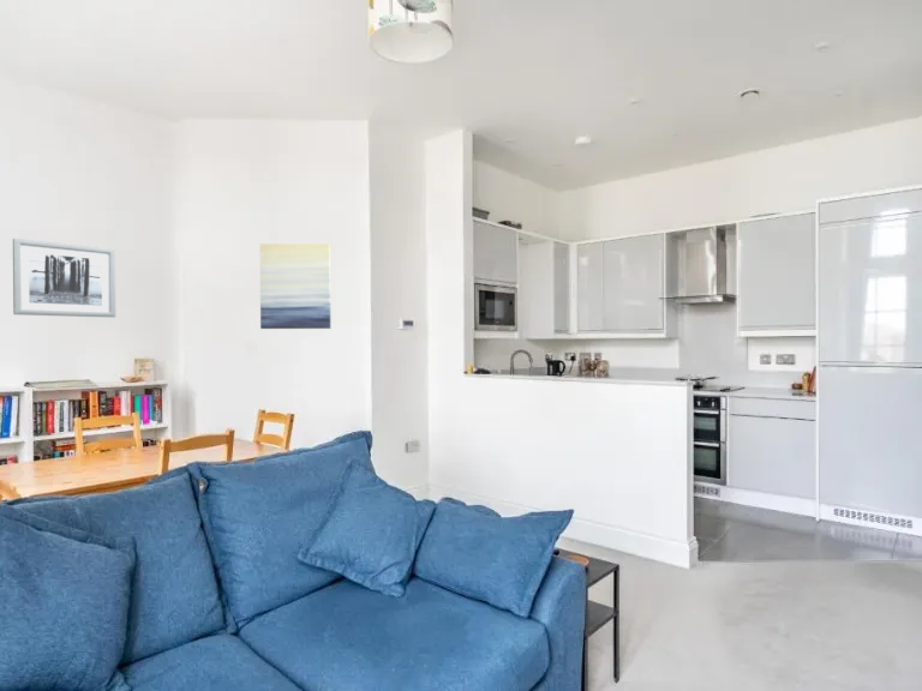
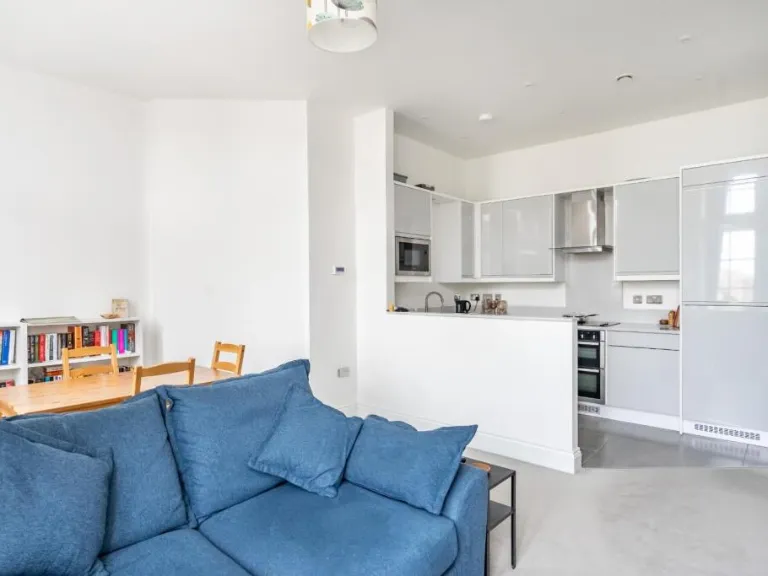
- wall art (66, 280)
- wall art (295, 286)
